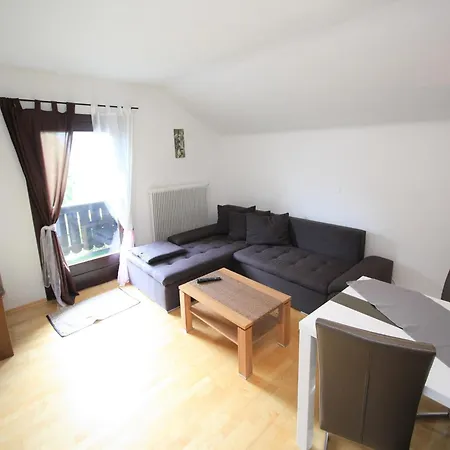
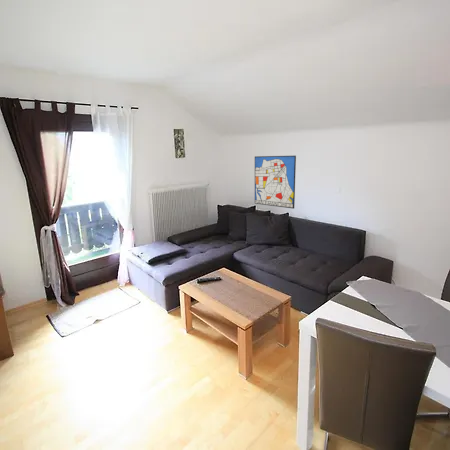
+ wall art (273, 181)
